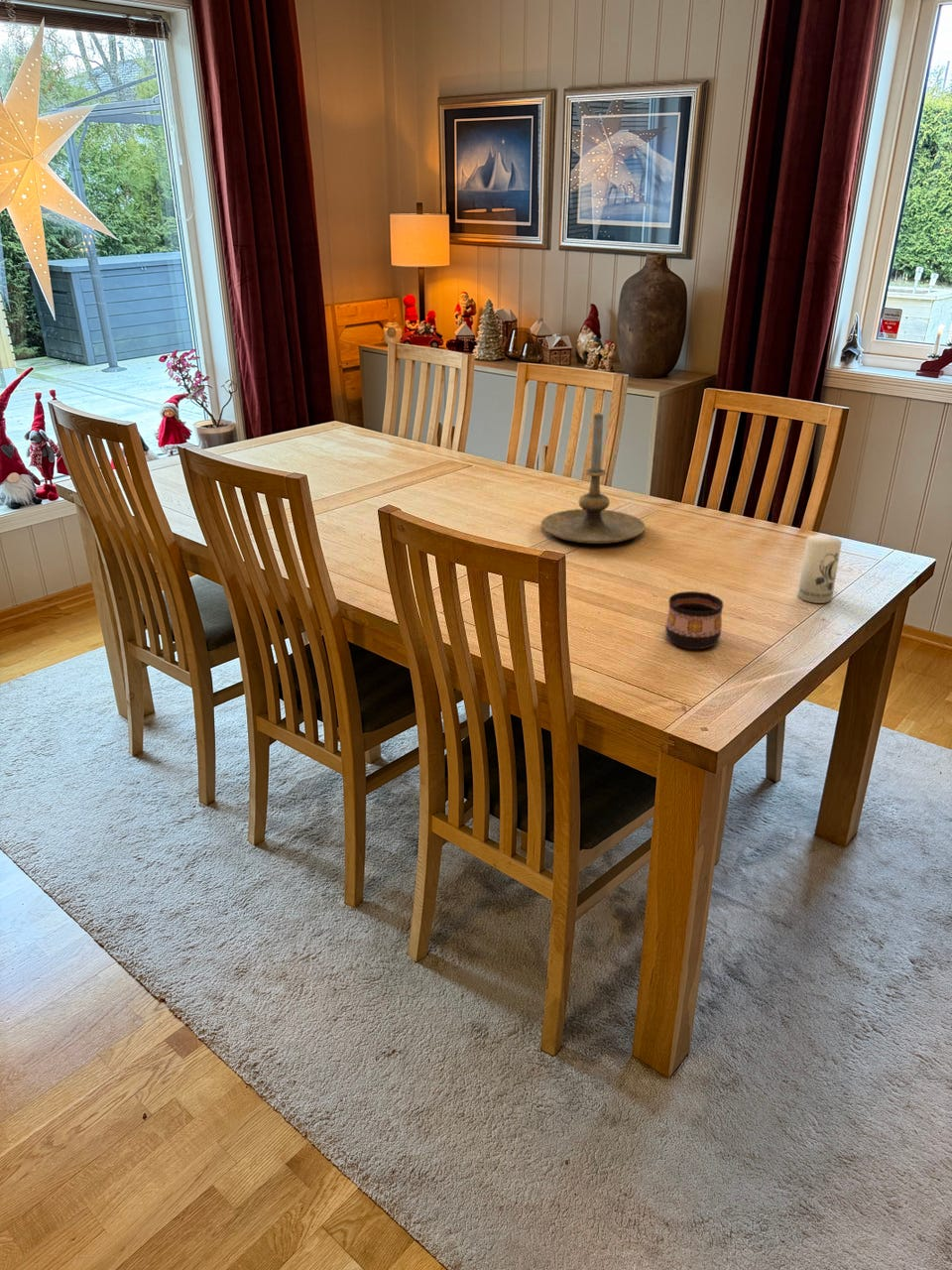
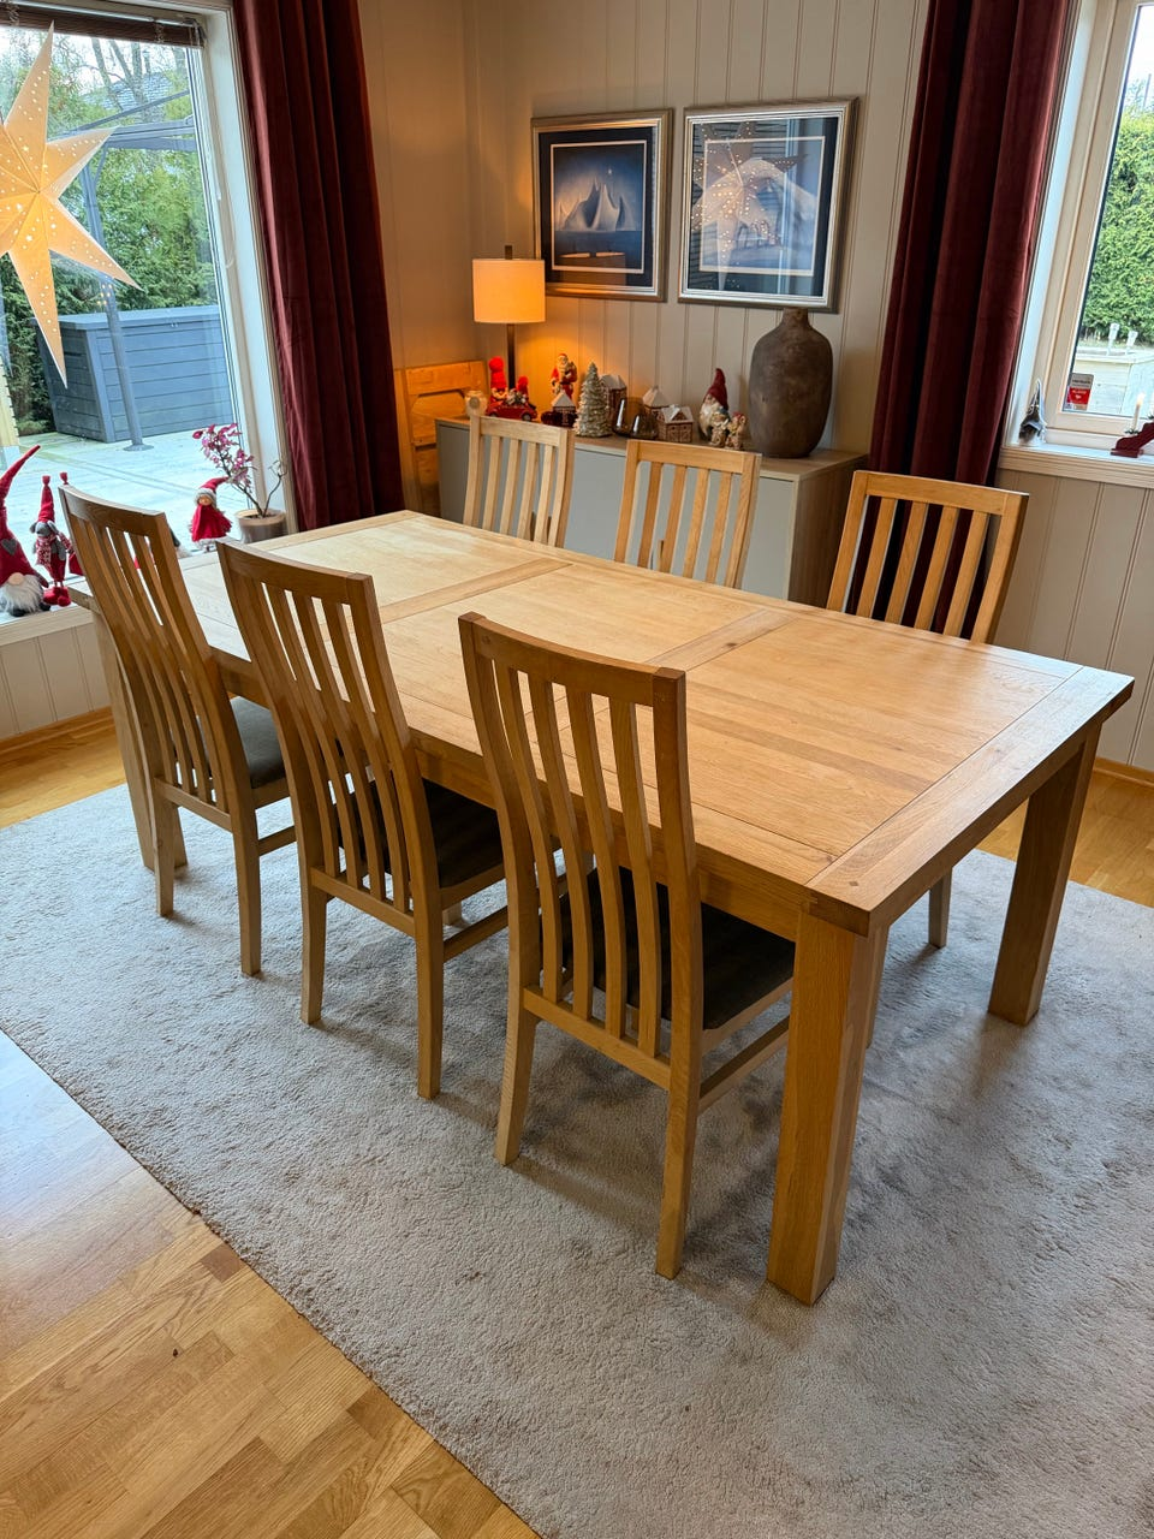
- cup (696, 620)
- candle (819, 569)
- candle holder (595, 473)
